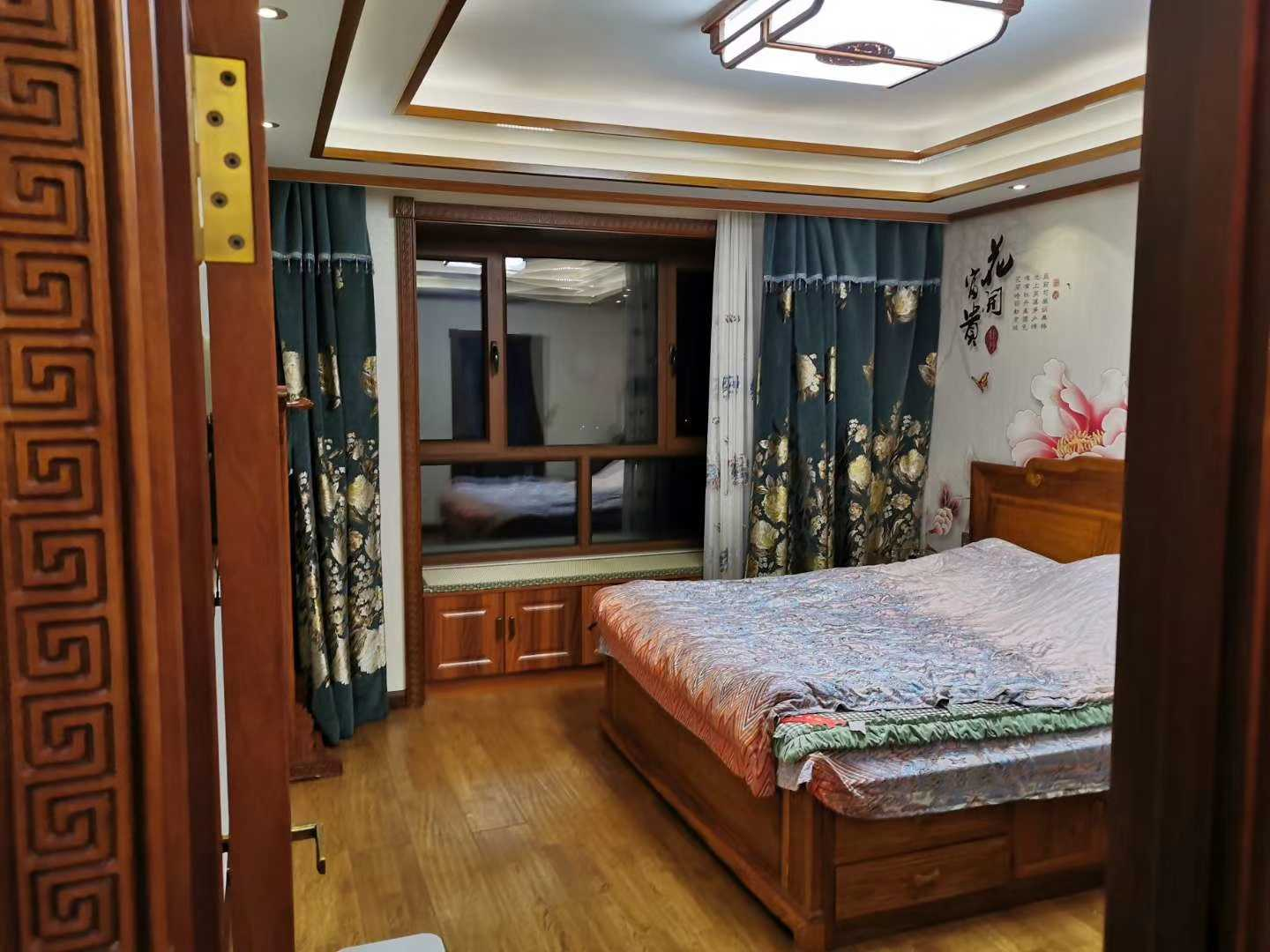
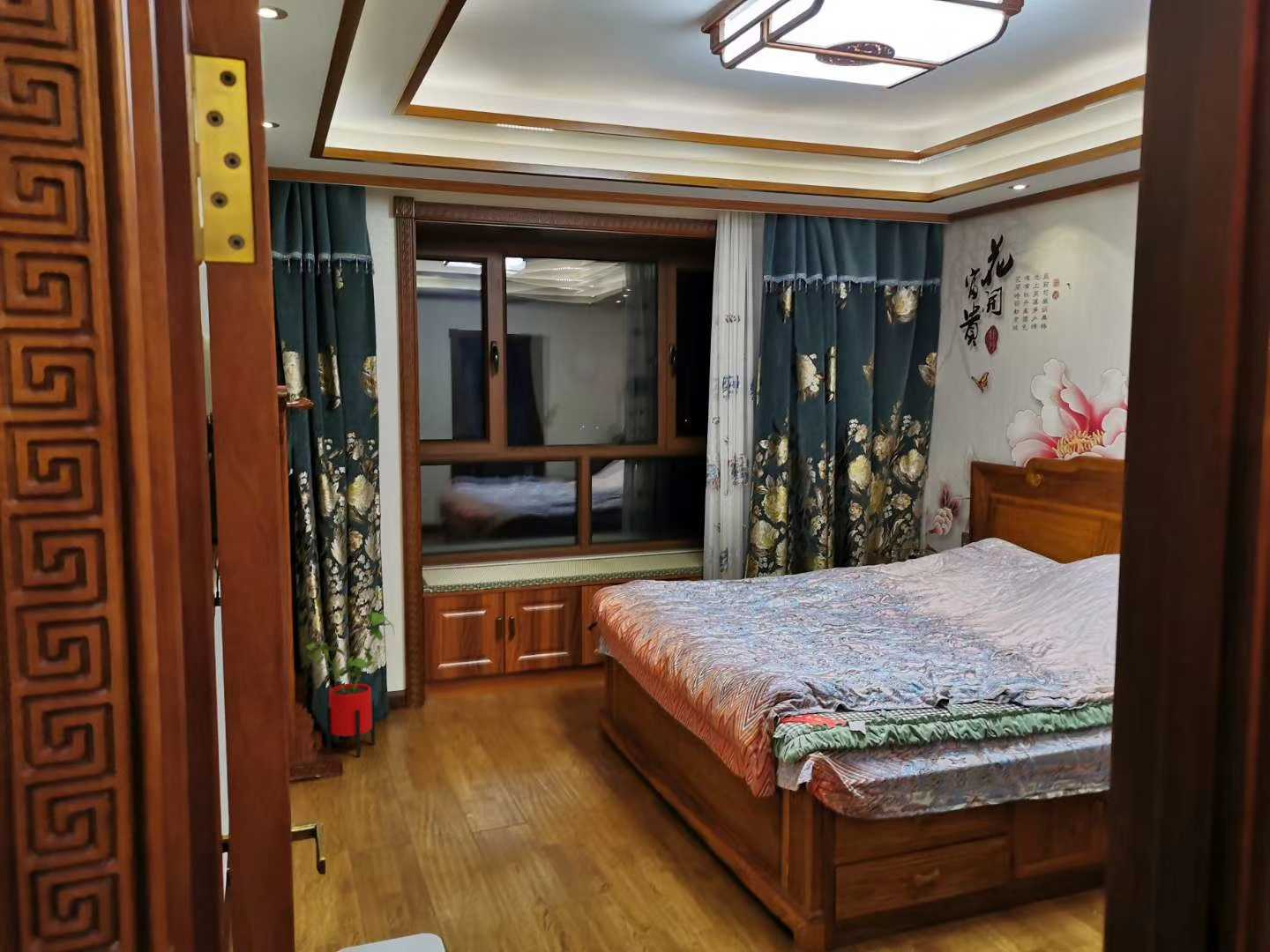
+ house plant (355, 681)
